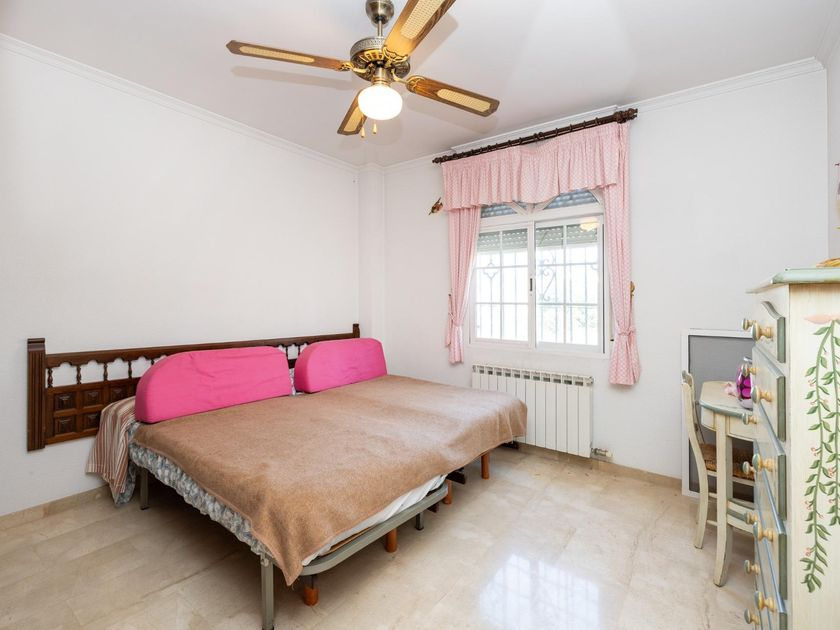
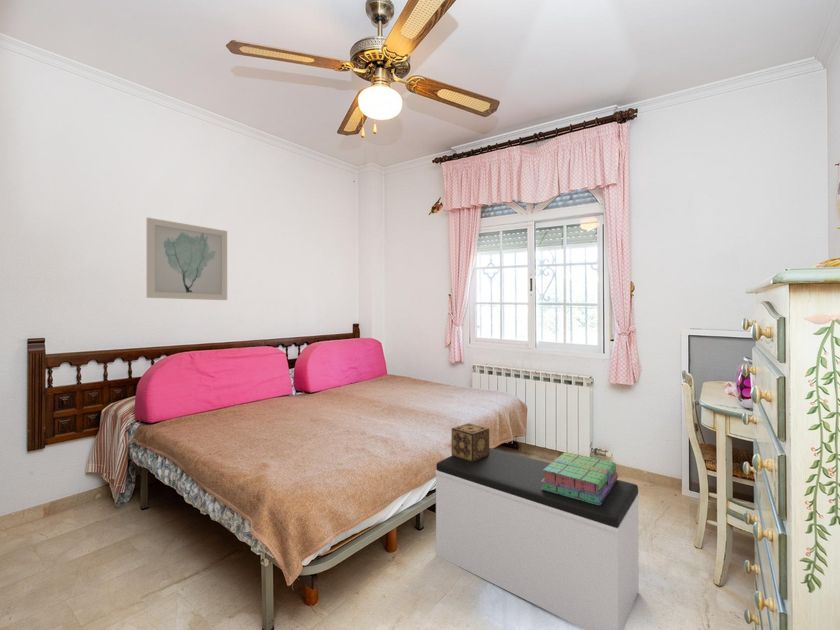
+ wall art (189, 261)
+ stack of books (580, 475)
+ decorative box (470, 441)
+ bench (530, 521)
